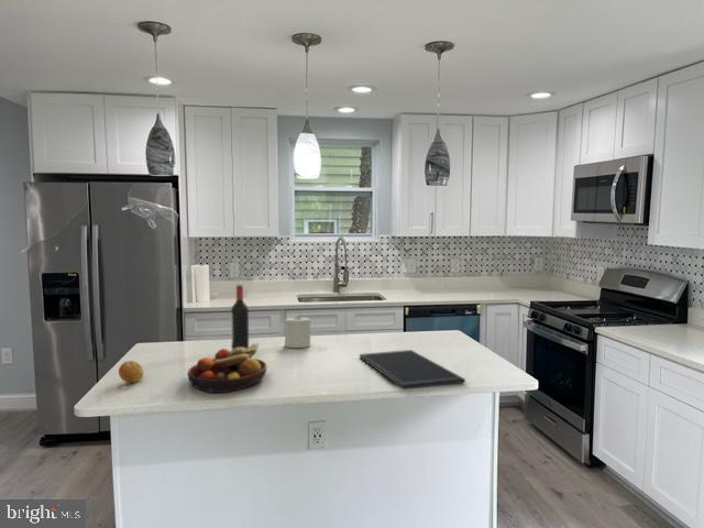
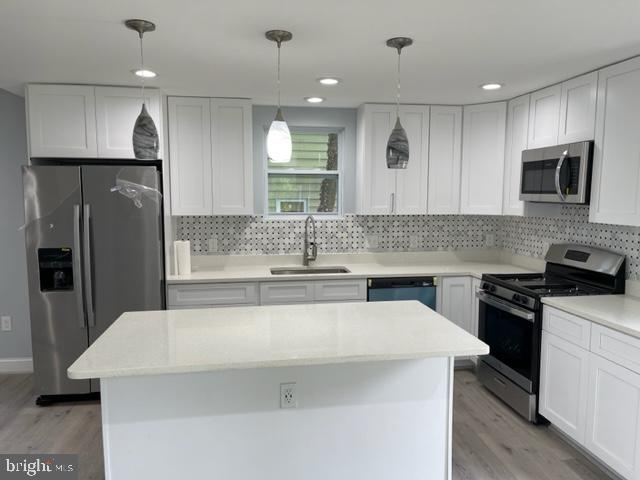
- wine bottle (240, 318)
- fruit bowl (228, 364)
- fruit (131, 372)
- candle (297, 329)
- cutting board (407, 367)
